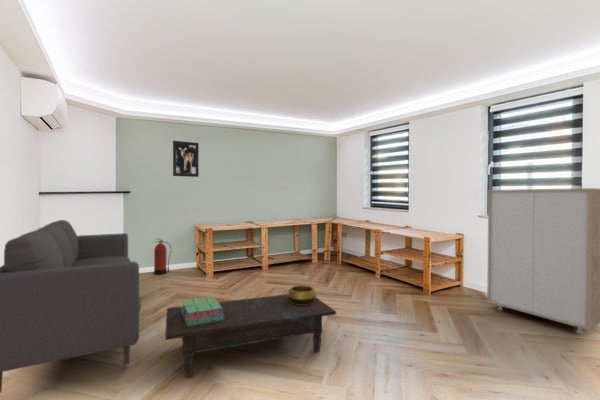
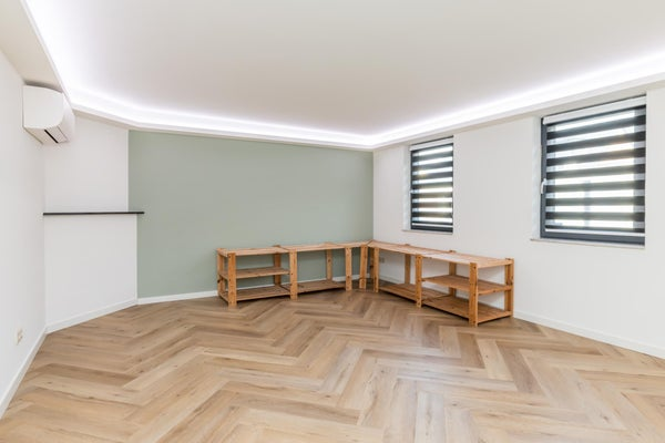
- fire extinguisher (162, 255)
- stack of books (201, 309)
- coffee table (250, 329)
- decorative bowl (301, 294)
- wall art (186, 159)
- sofa (82, 276)
- storage cabinet (544, 253)
